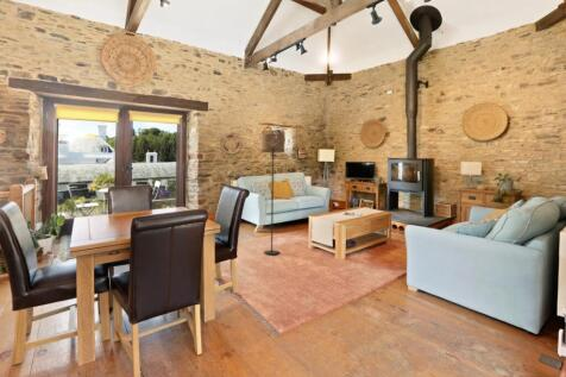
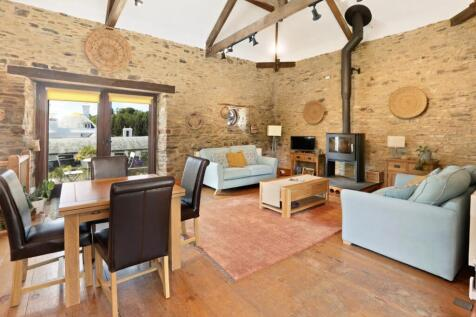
- floor lamp (272, 193)
